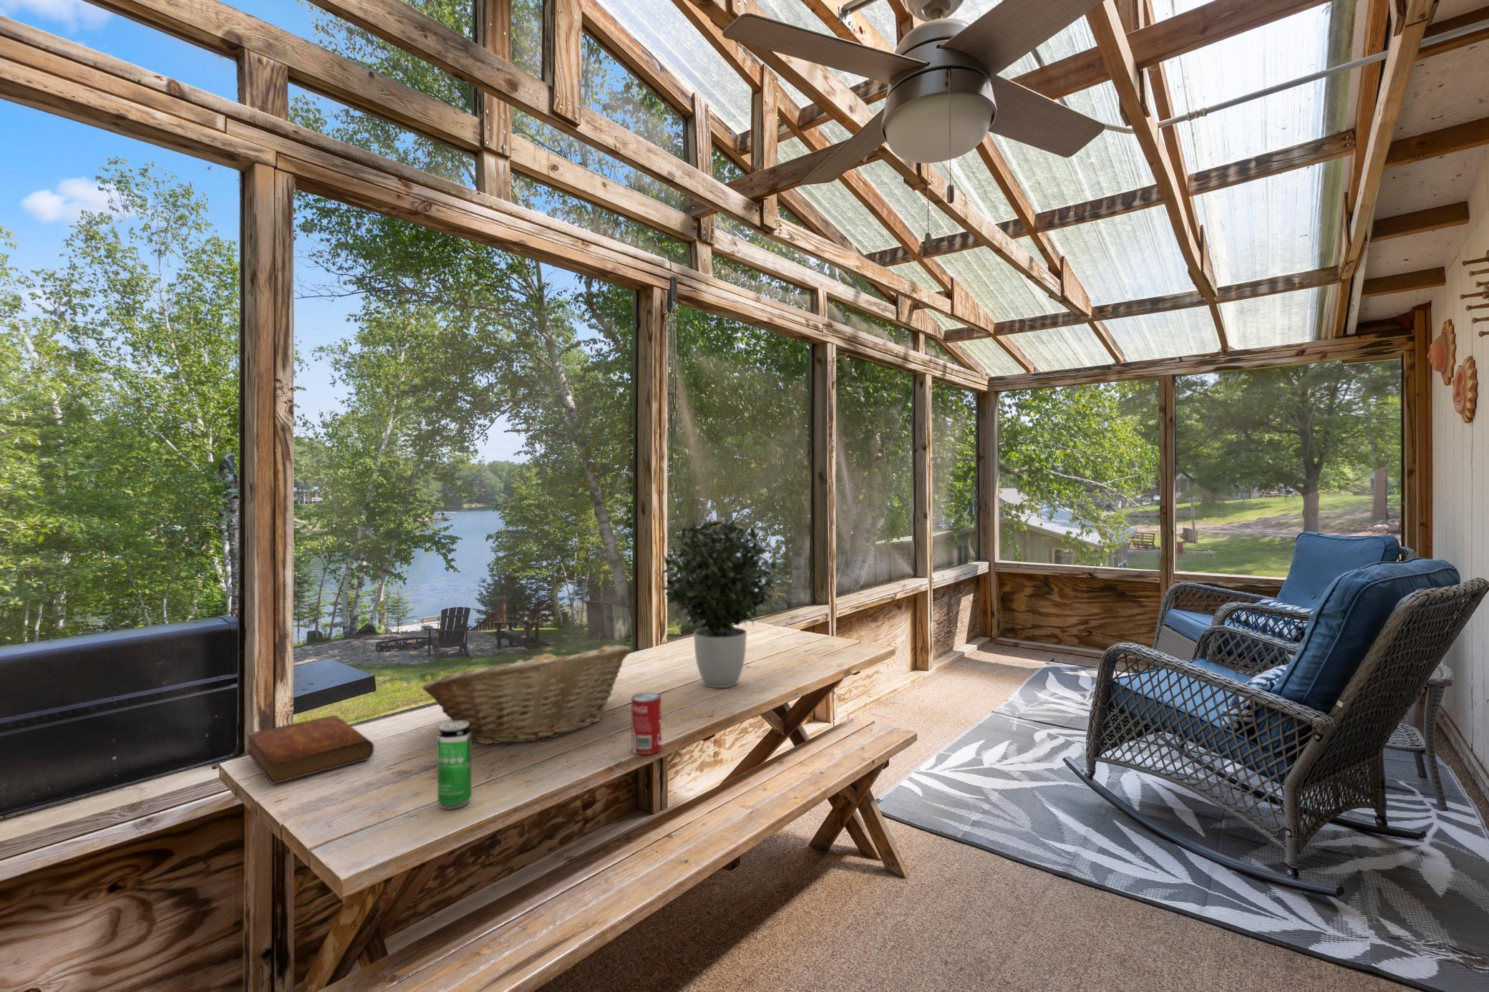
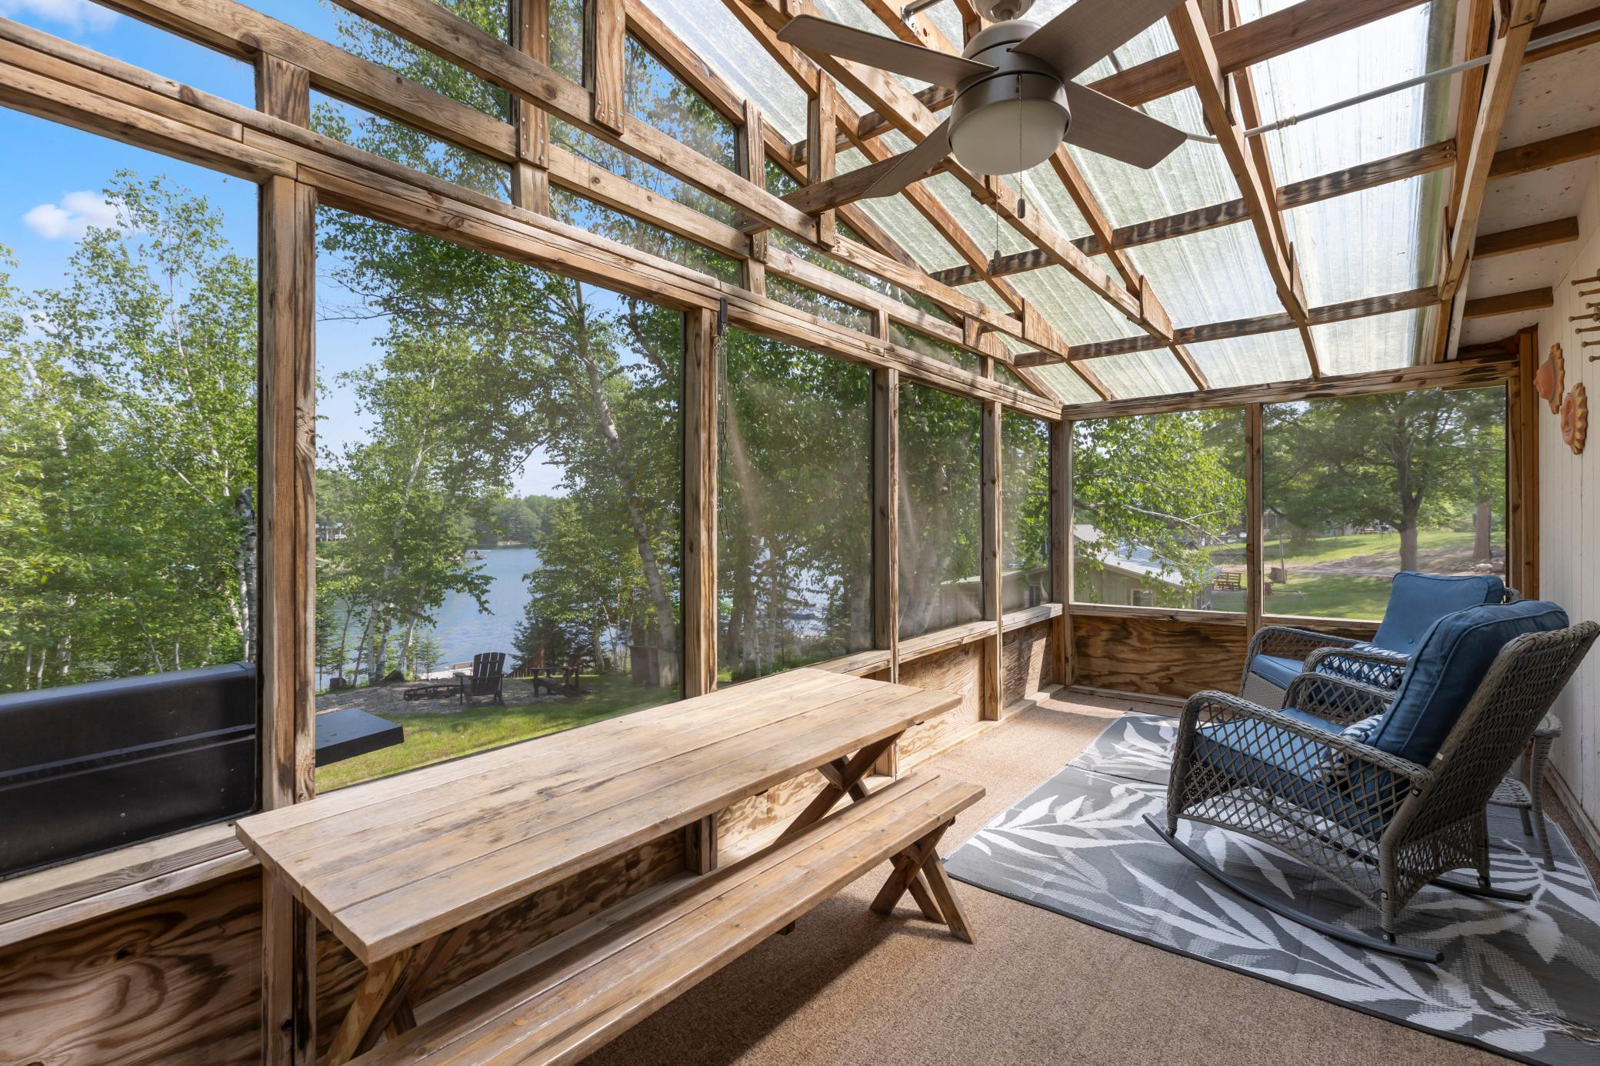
- beverage can (455, 764)
- fruit basket (534, 683)
- beverage can (647, 722)
- potted plant (718, 600)
- bible (309, 745)
